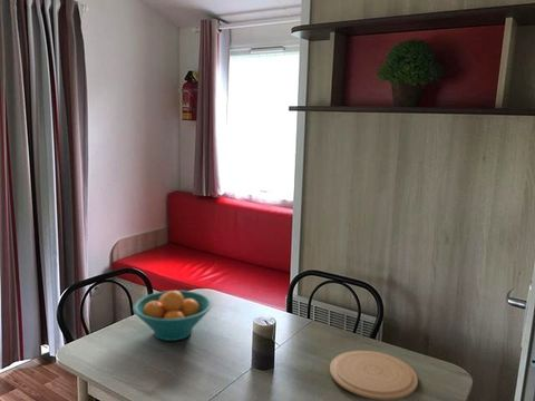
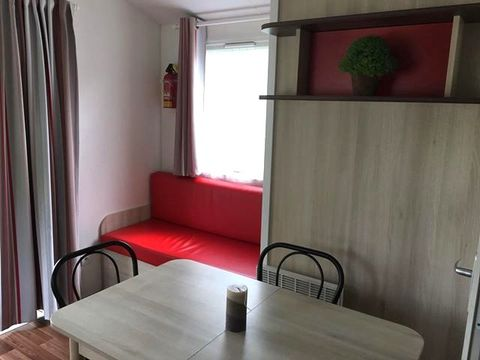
- fruit bowl (173, 312)
- plate (372, 372)
